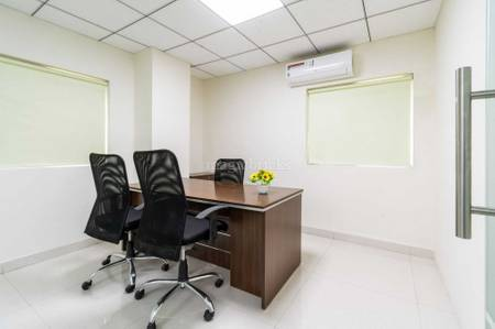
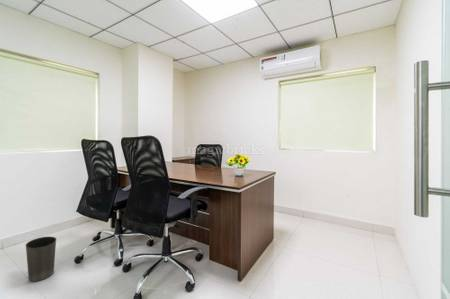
+ waste basket (41, 258)
